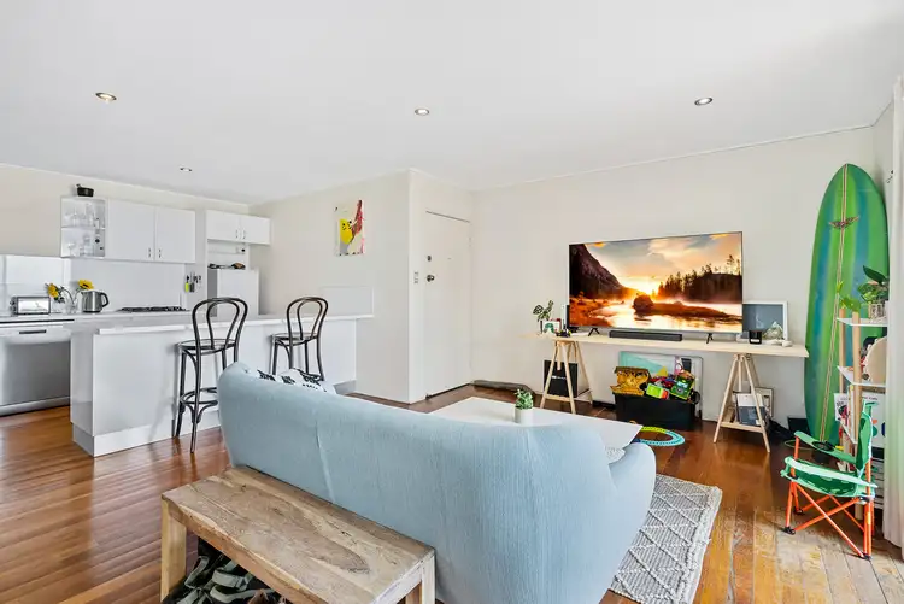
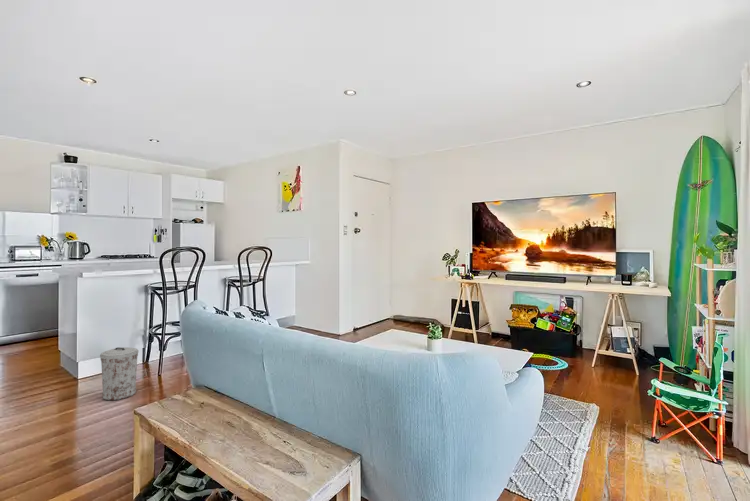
+ trash can (119, 371)
